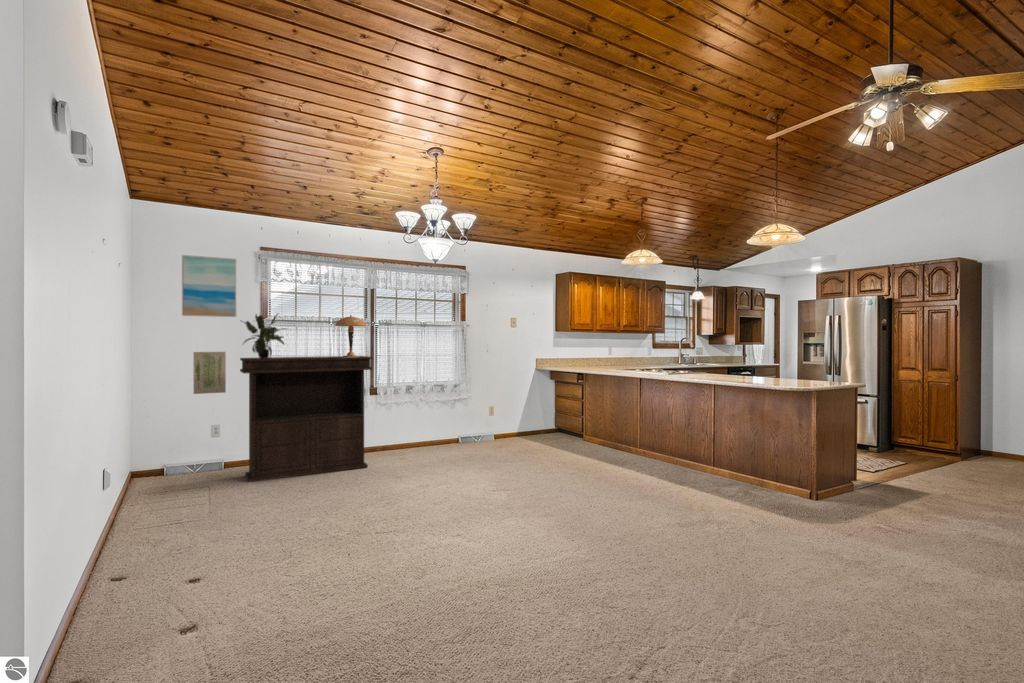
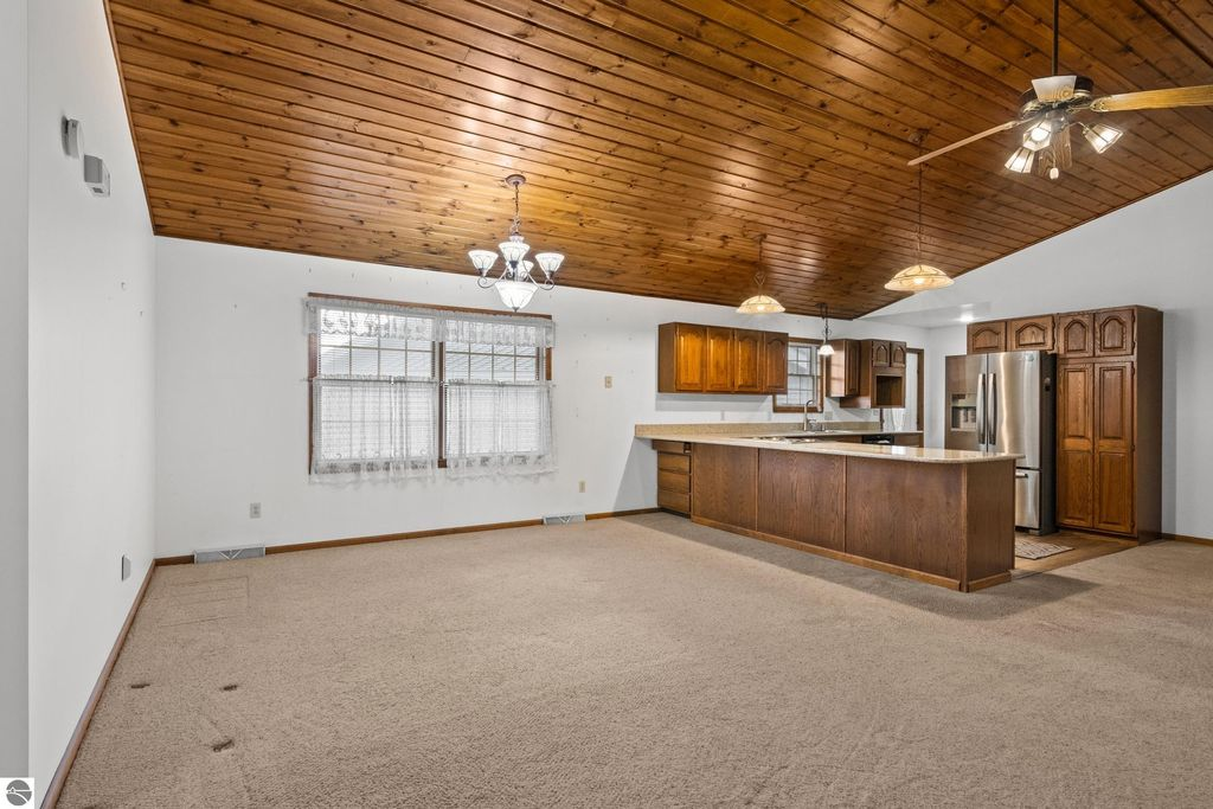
- wall art (209, 372)
- console table (308, 414)
- table lamp (350, 335)
- potted plant (265, 335)
- wall art (209, 286)
